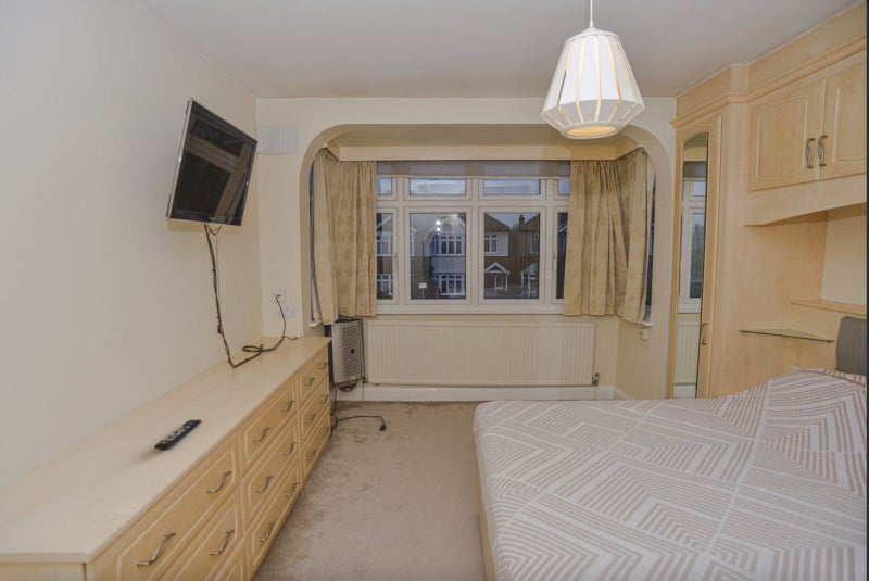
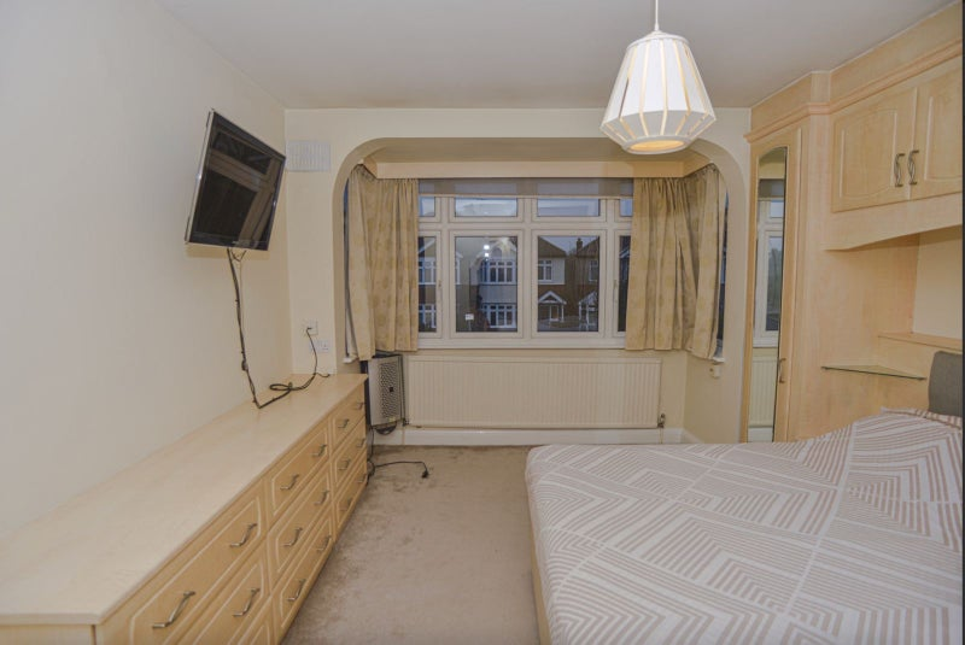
- remote control (179, 432)
